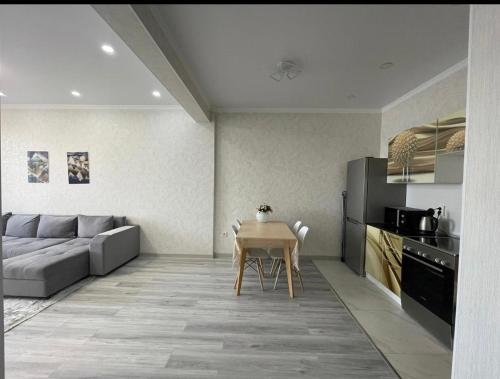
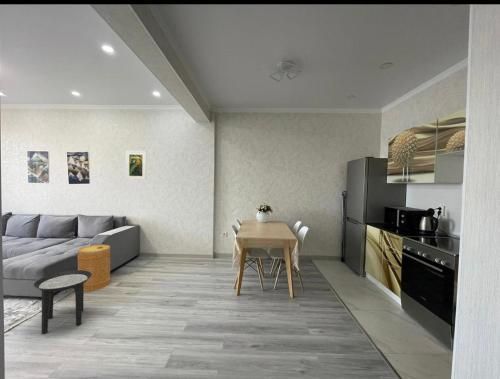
+ basket (94, 266)
+ side table (61, 290)
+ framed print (136, 165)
